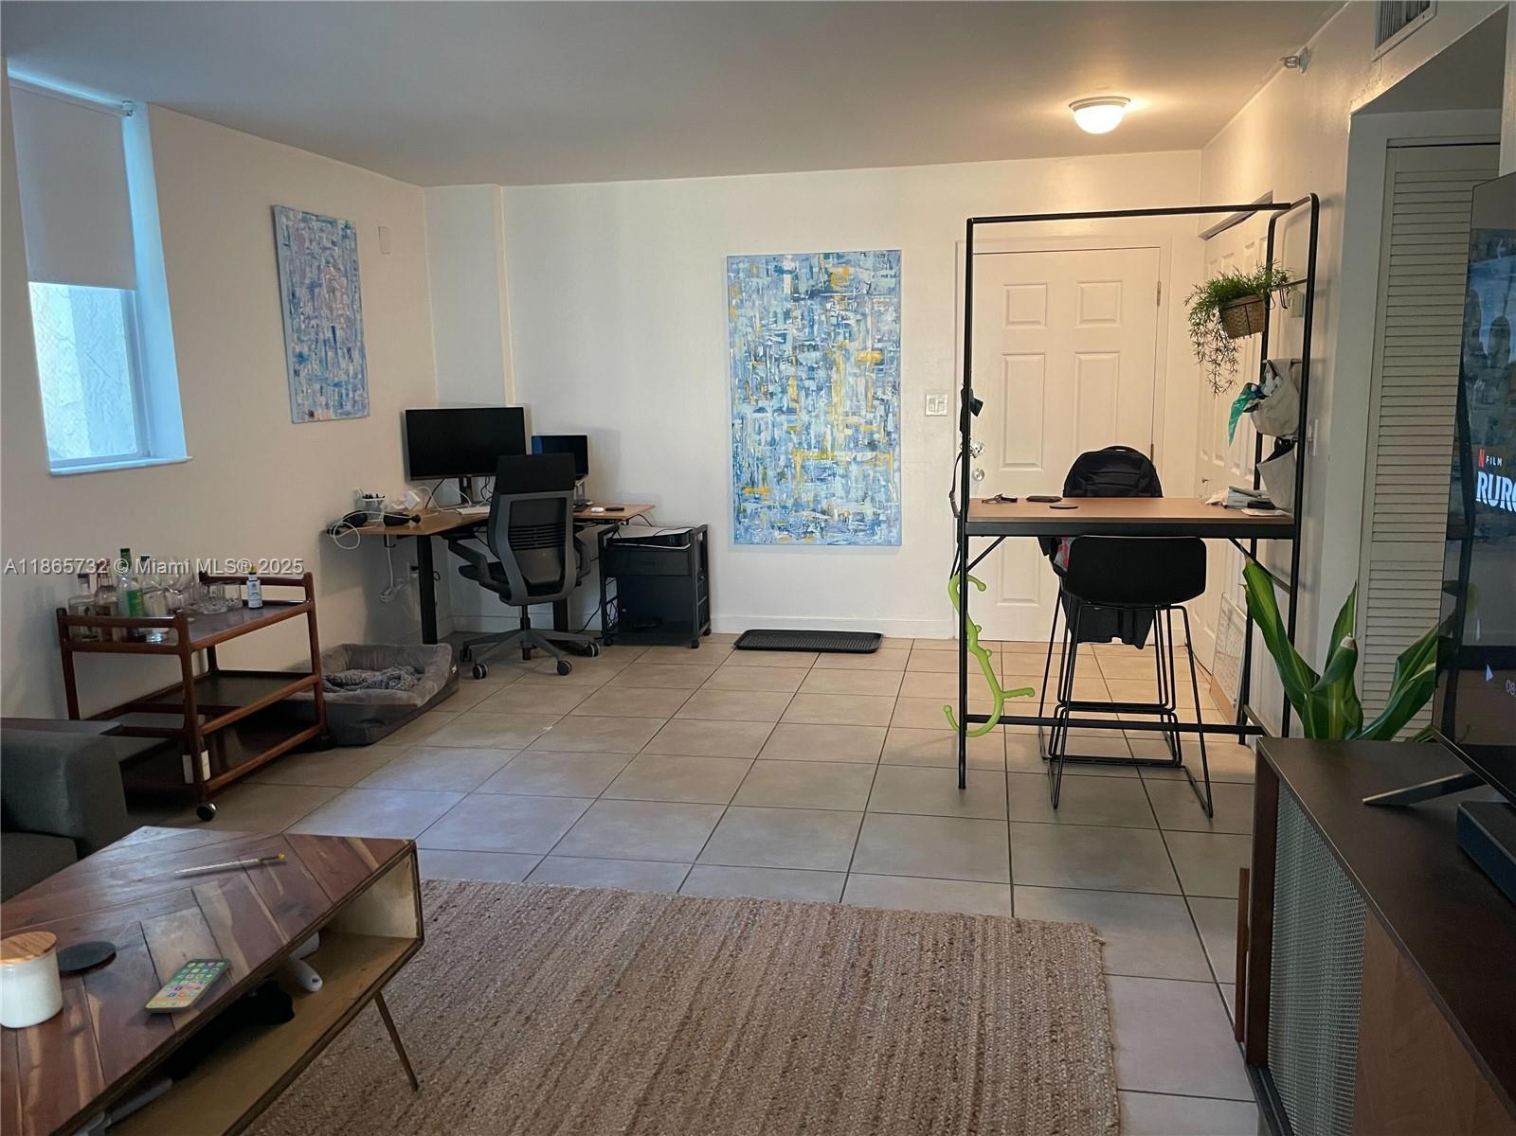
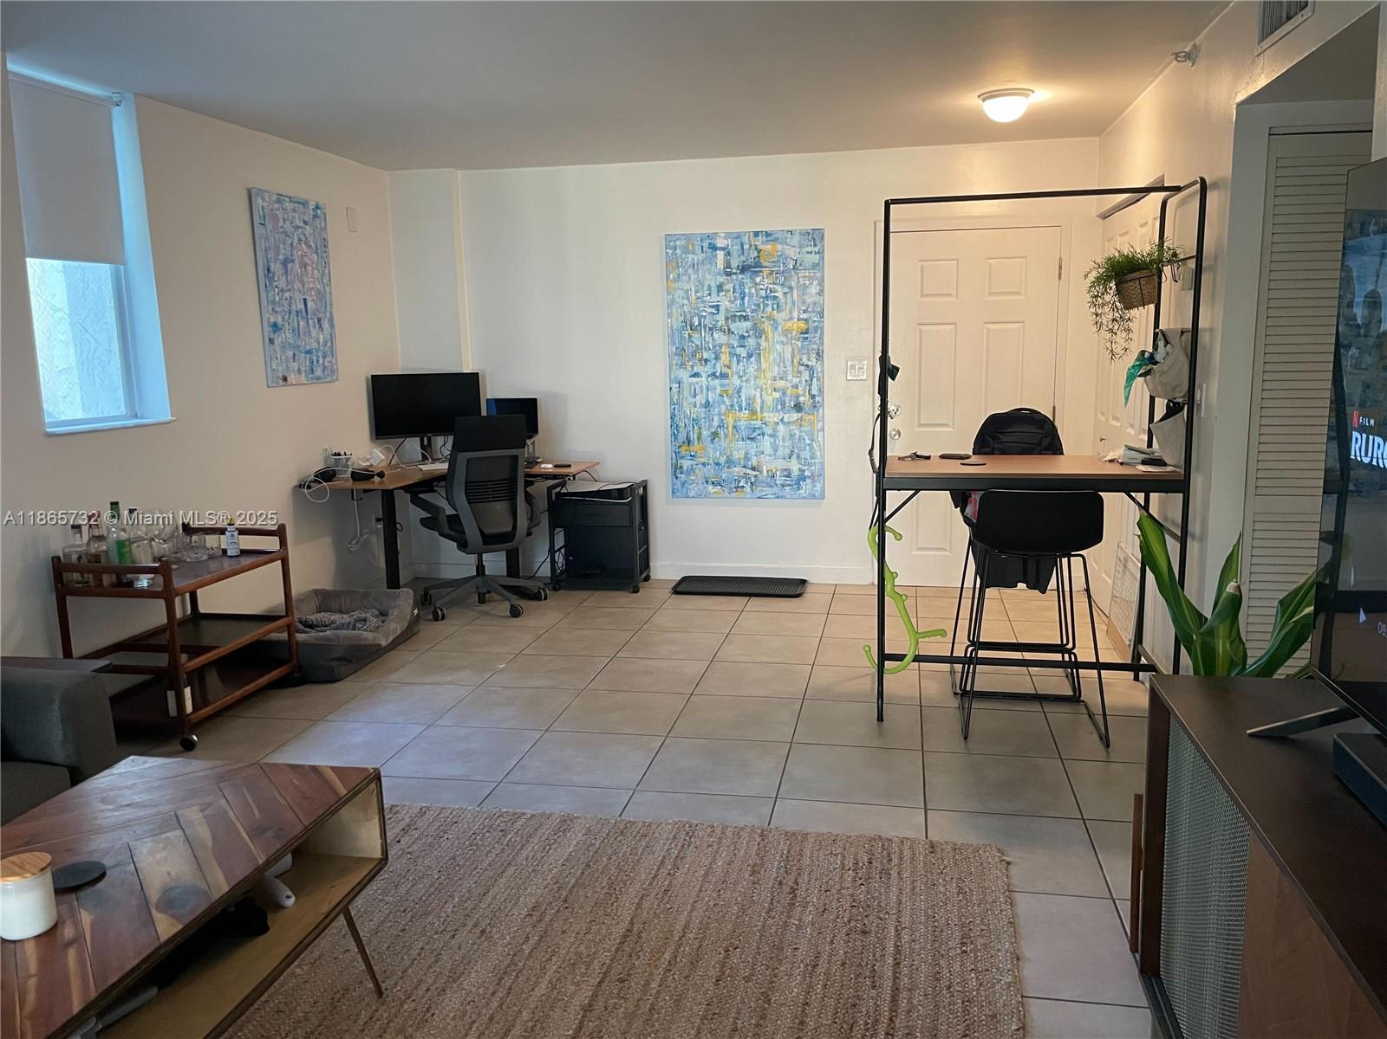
- smartphone (190, 983)
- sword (228, 864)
